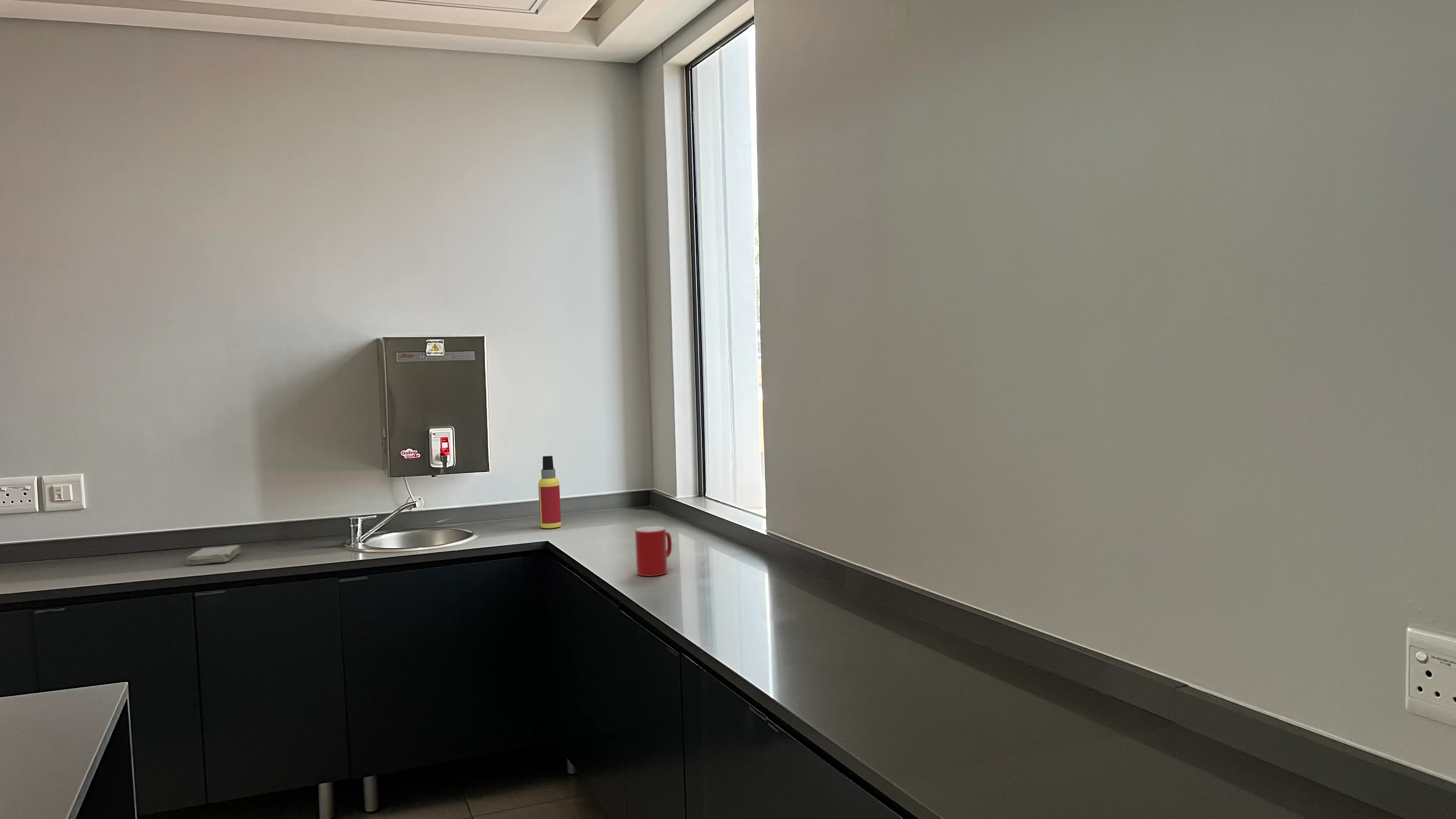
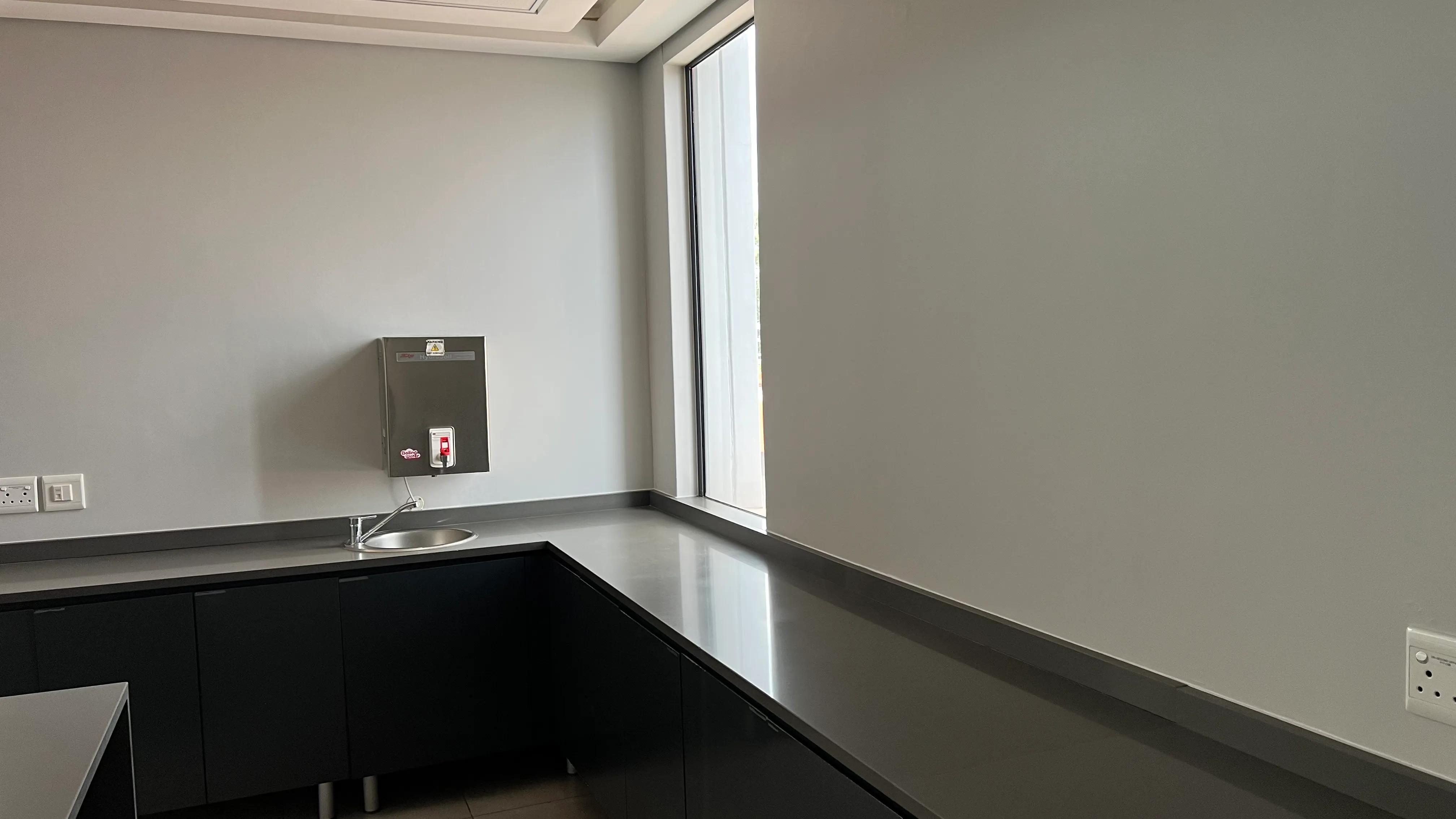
- washcloth (214, 554)
- cup (656, 550)
- spray bottle (549, 491)
